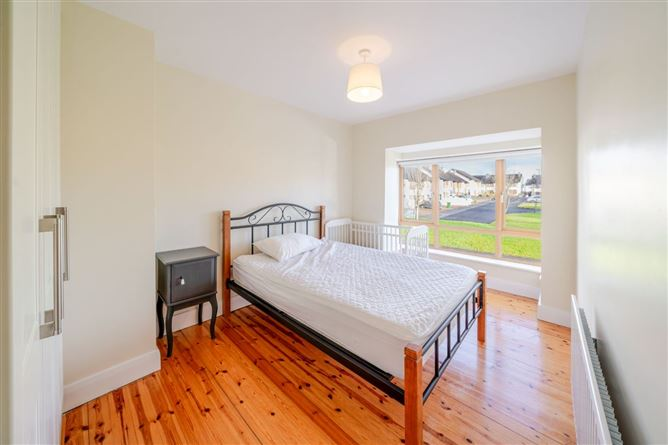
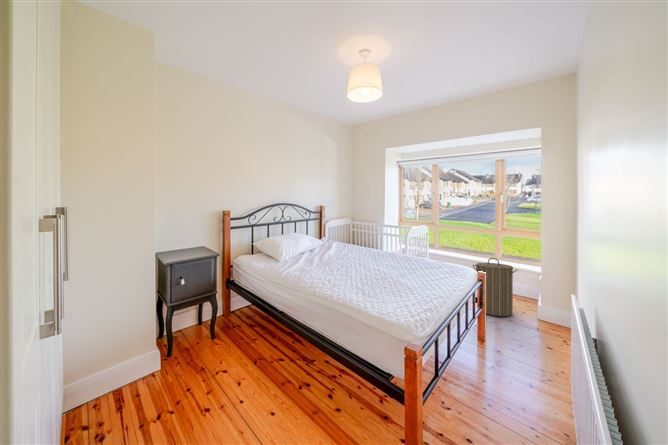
+ laundry hamper (493, 284)
